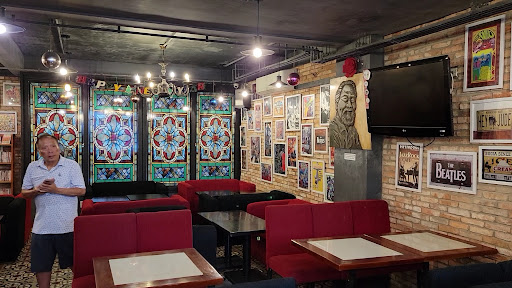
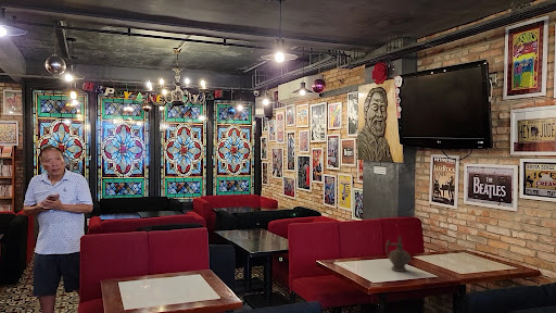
+ ceremonial vessel (397, 252)
